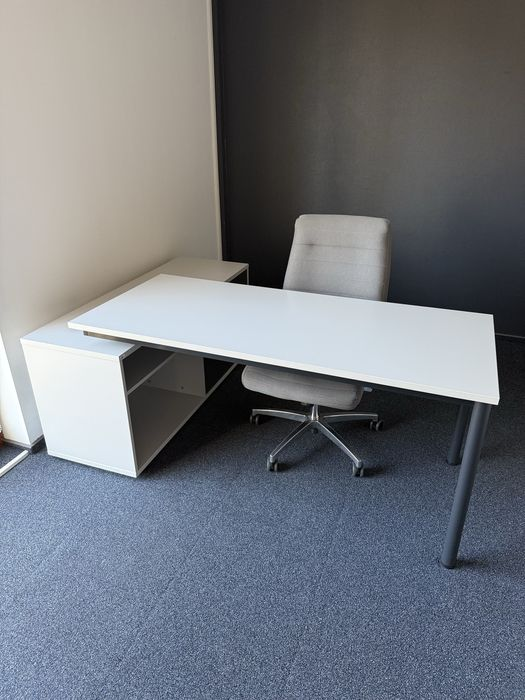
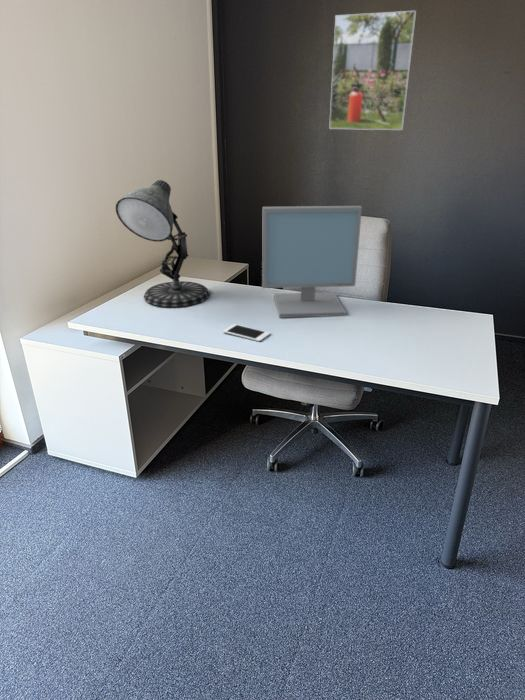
+ desk lamp (164, 240)
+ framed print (369, 73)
+ computer monitor (310, 258)
+ cell phone (246, 332)
